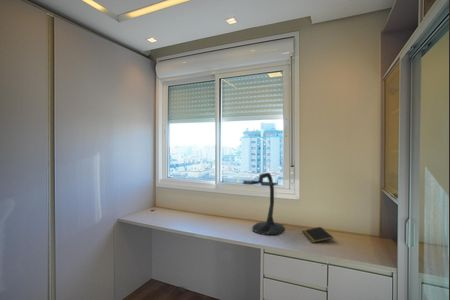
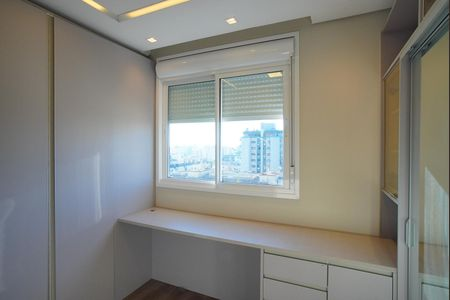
- notepad (316, 234)
- desk lamp (270, 203)
